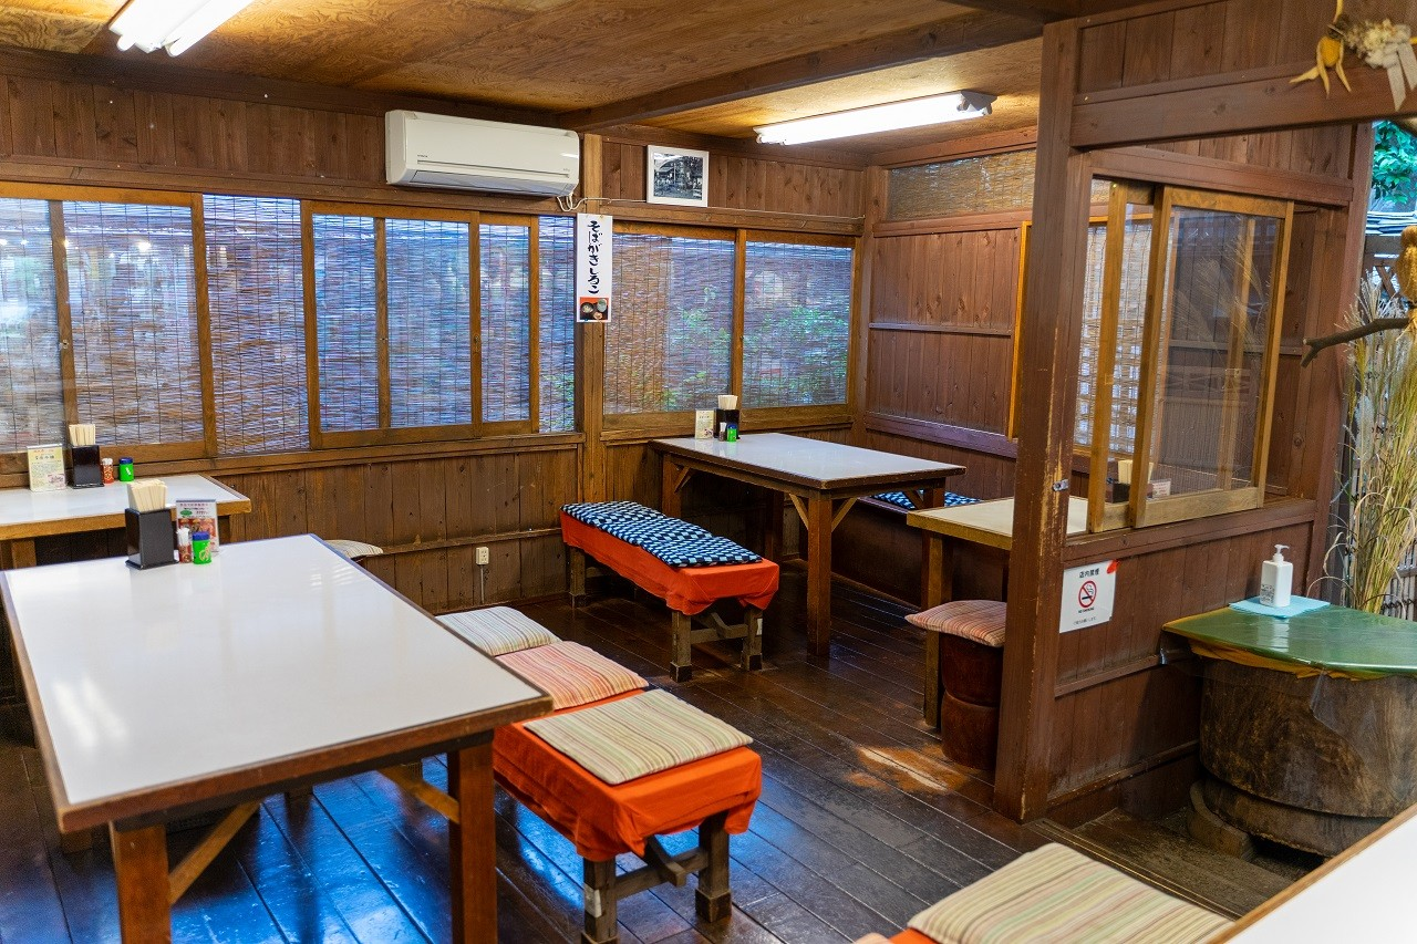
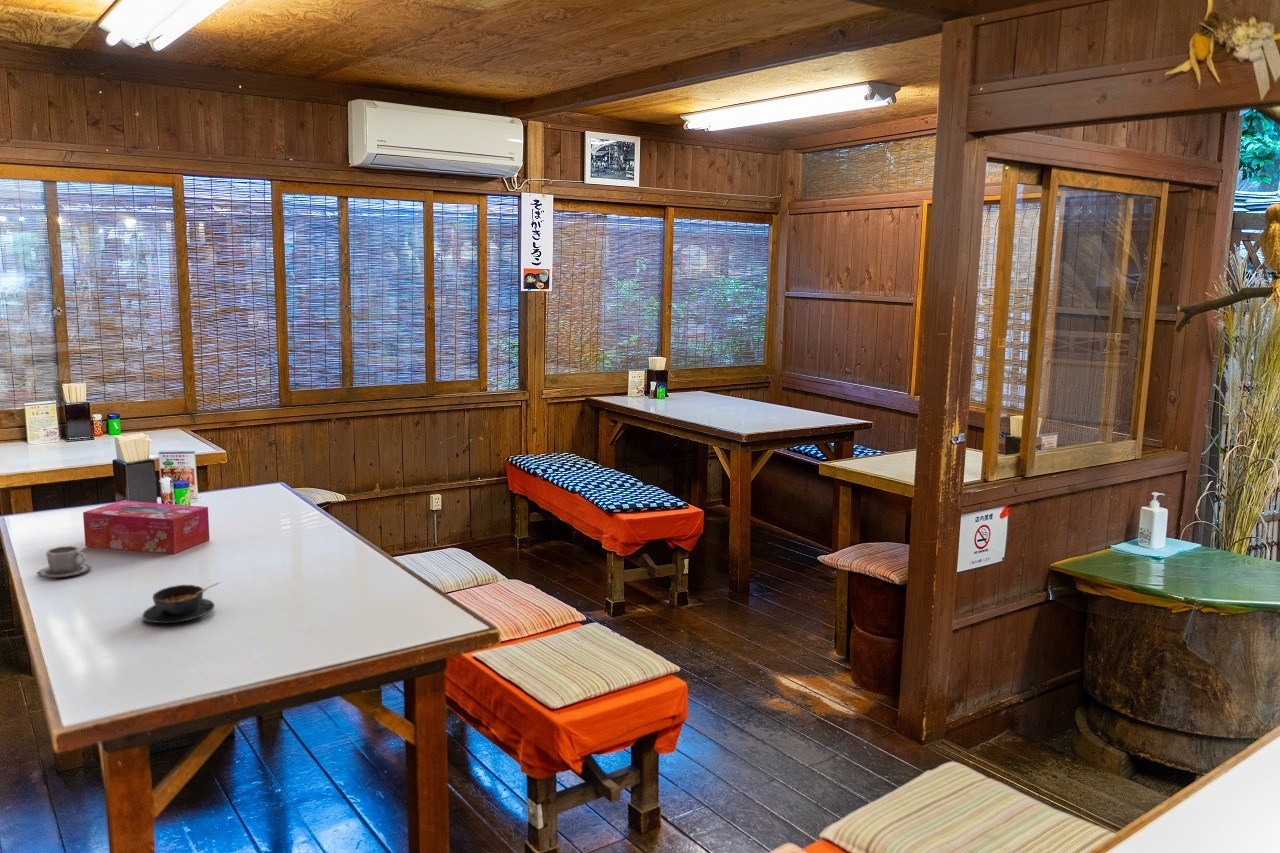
+ cup (63, 561)
+ soup bowl (180, 599)
+ tissue box (147, 526)
